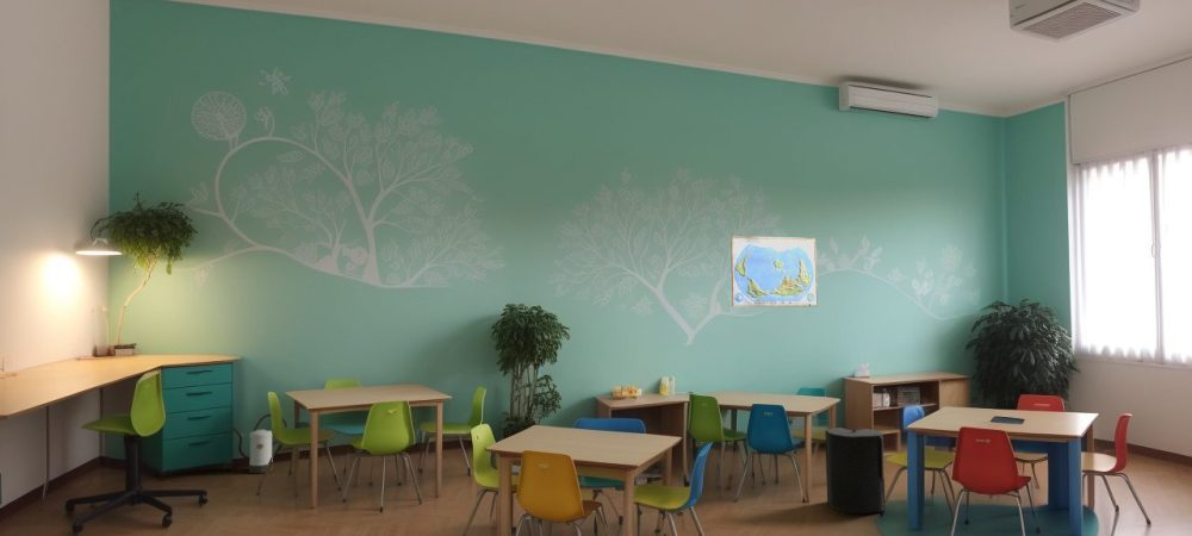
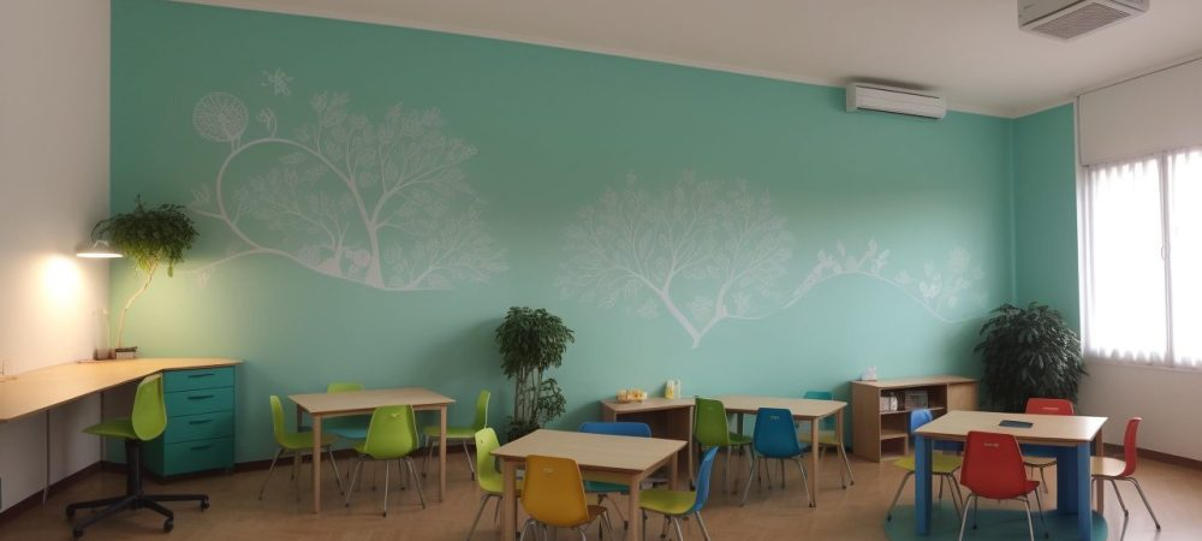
- trash can (853, 466)
- watering can (260, 442)
- world map (775, 272)
